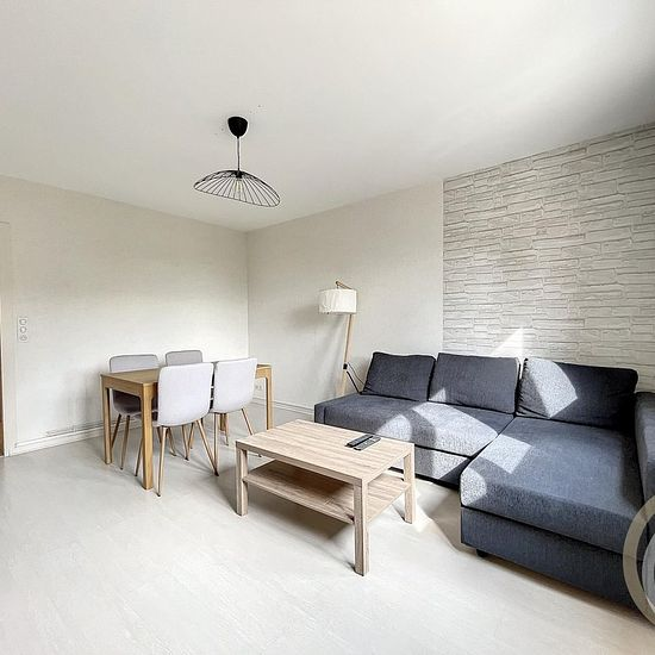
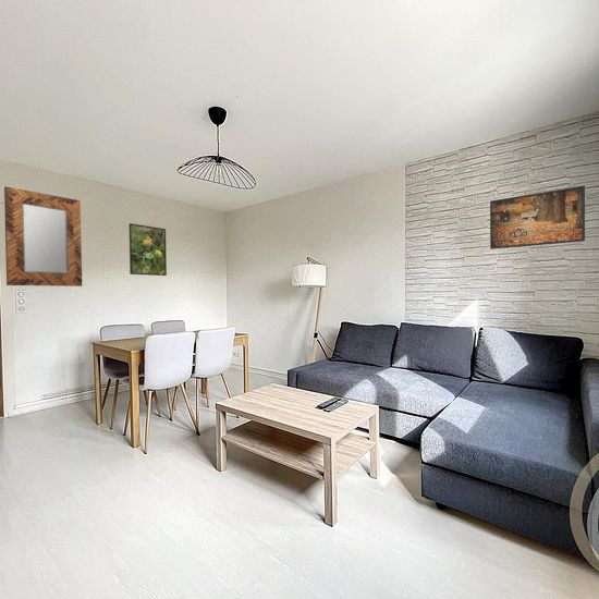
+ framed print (534, 219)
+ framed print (148, 250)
+ home mirror (46, 240)
